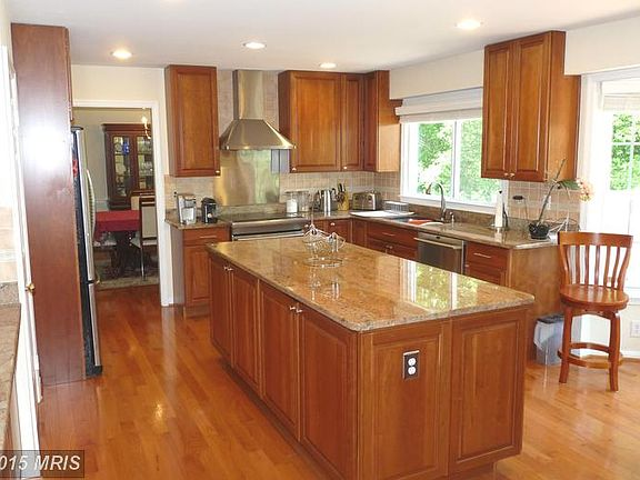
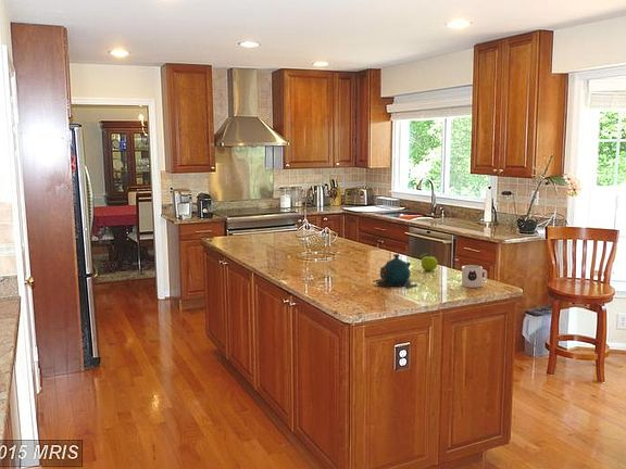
+ mug (473, 276)
+ teapot (393, 268)
+ fruit (426, 261)
